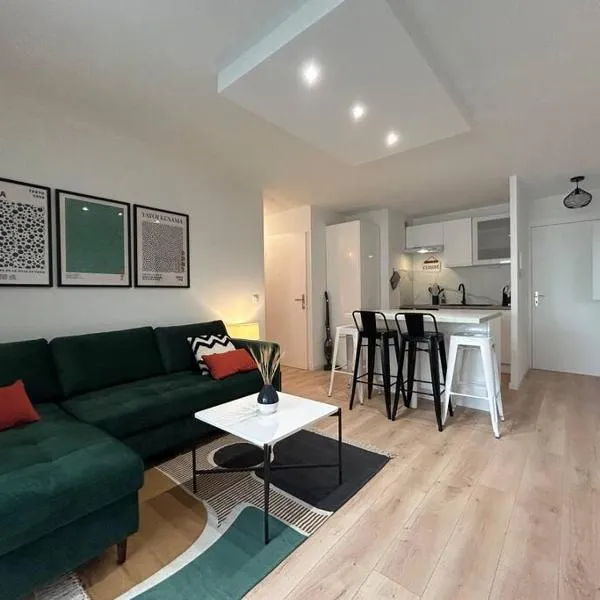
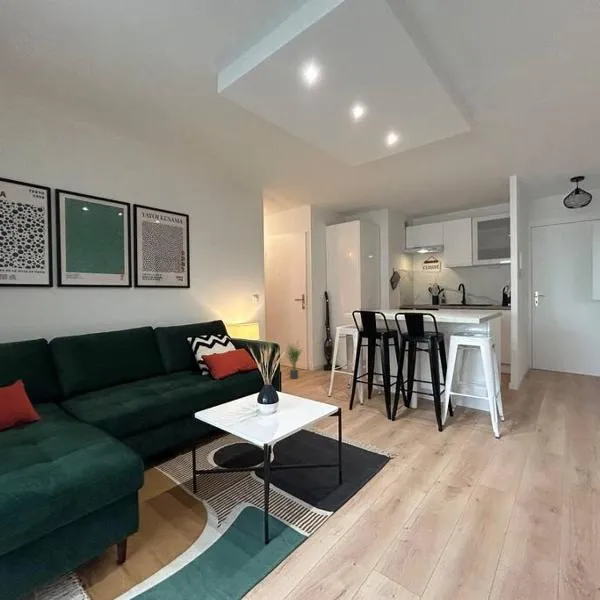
+ potted plant (292, 358)
